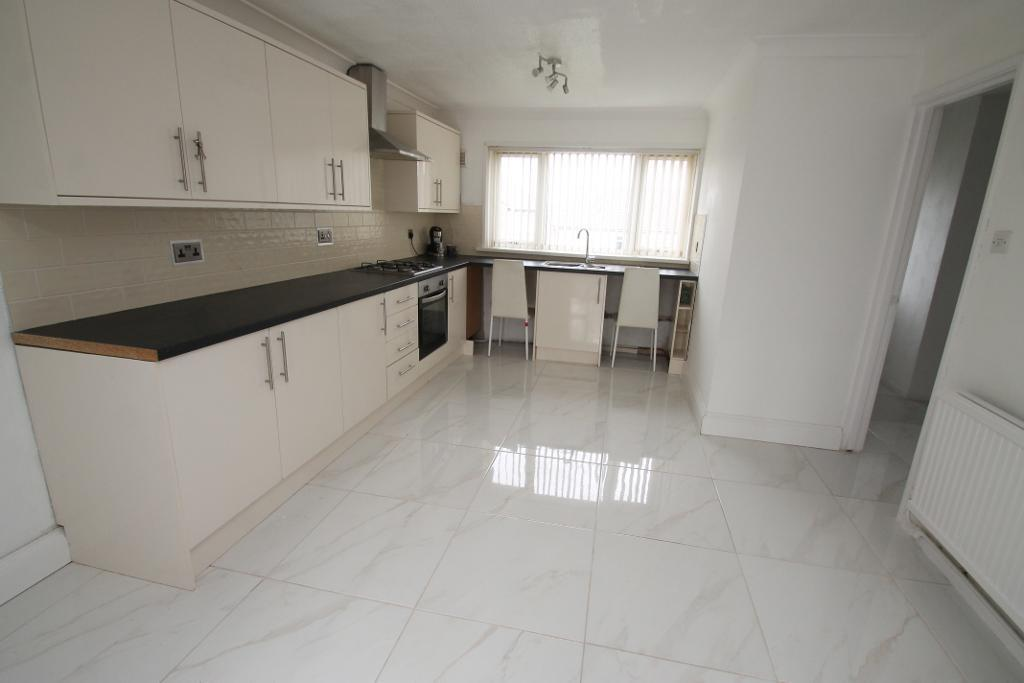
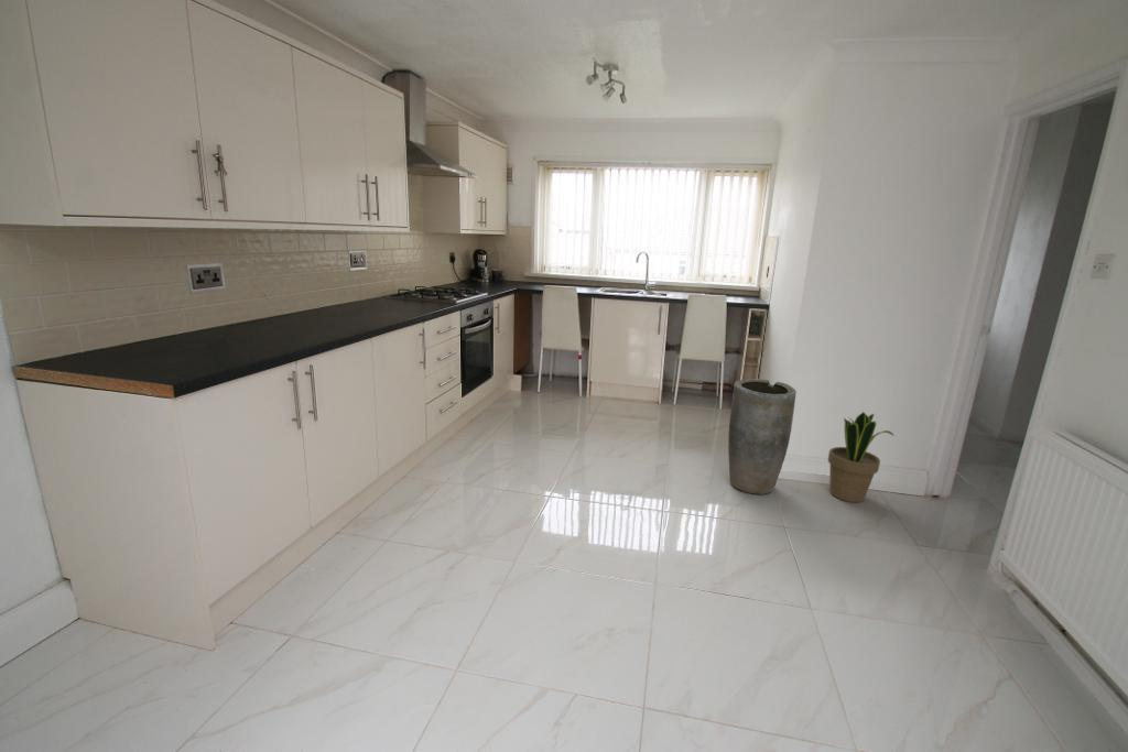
+ vase (758, 436)
+ potted plant (858, 455)
